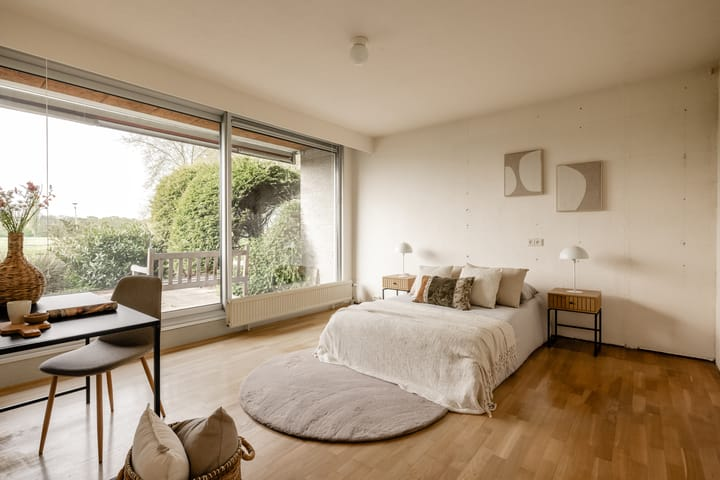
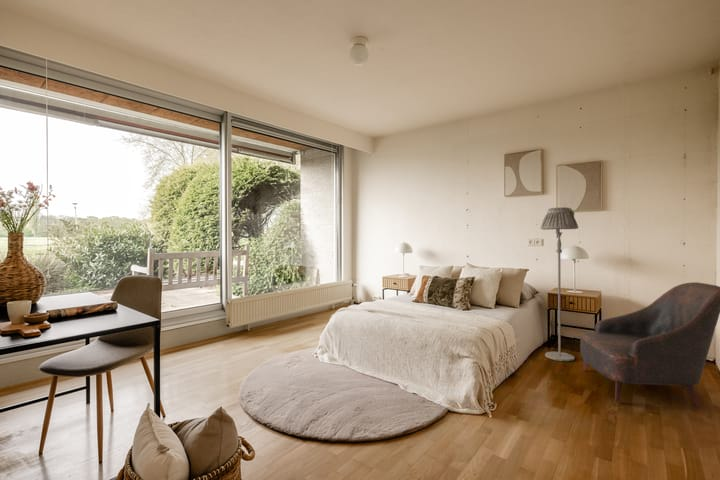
+ floor lamp (559, 282)
+ armchair (647, 335)
